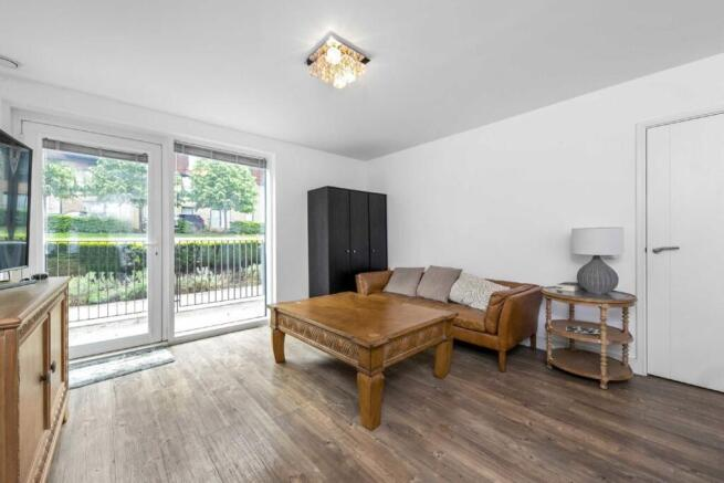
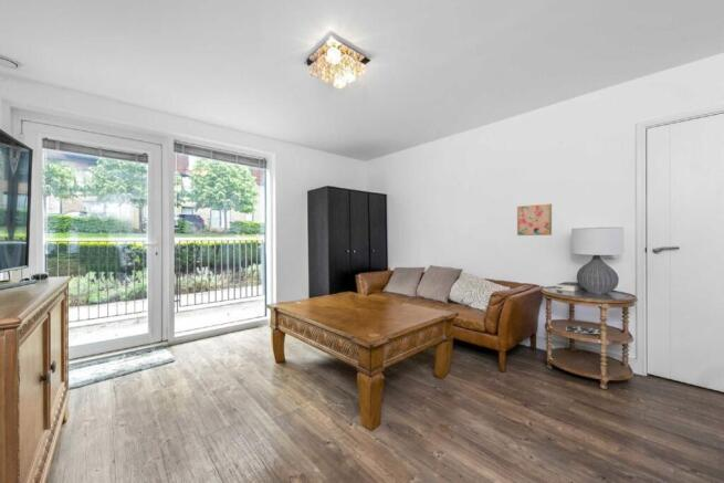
+ wall art (534, 220)
